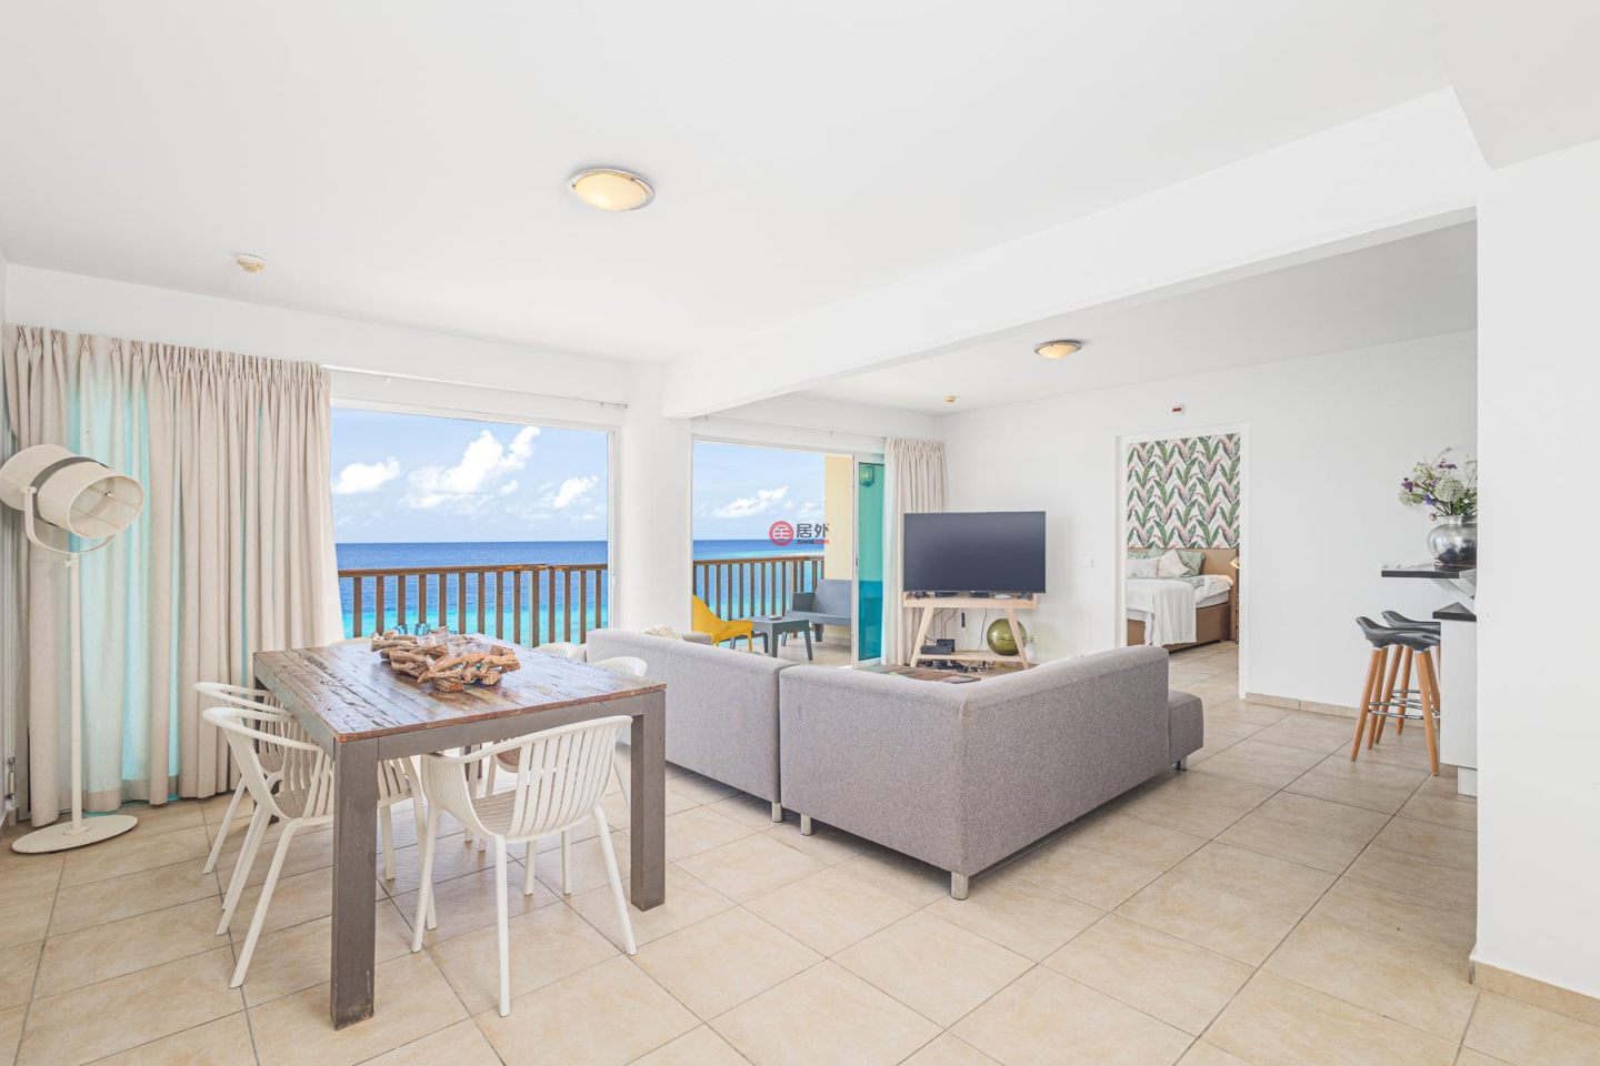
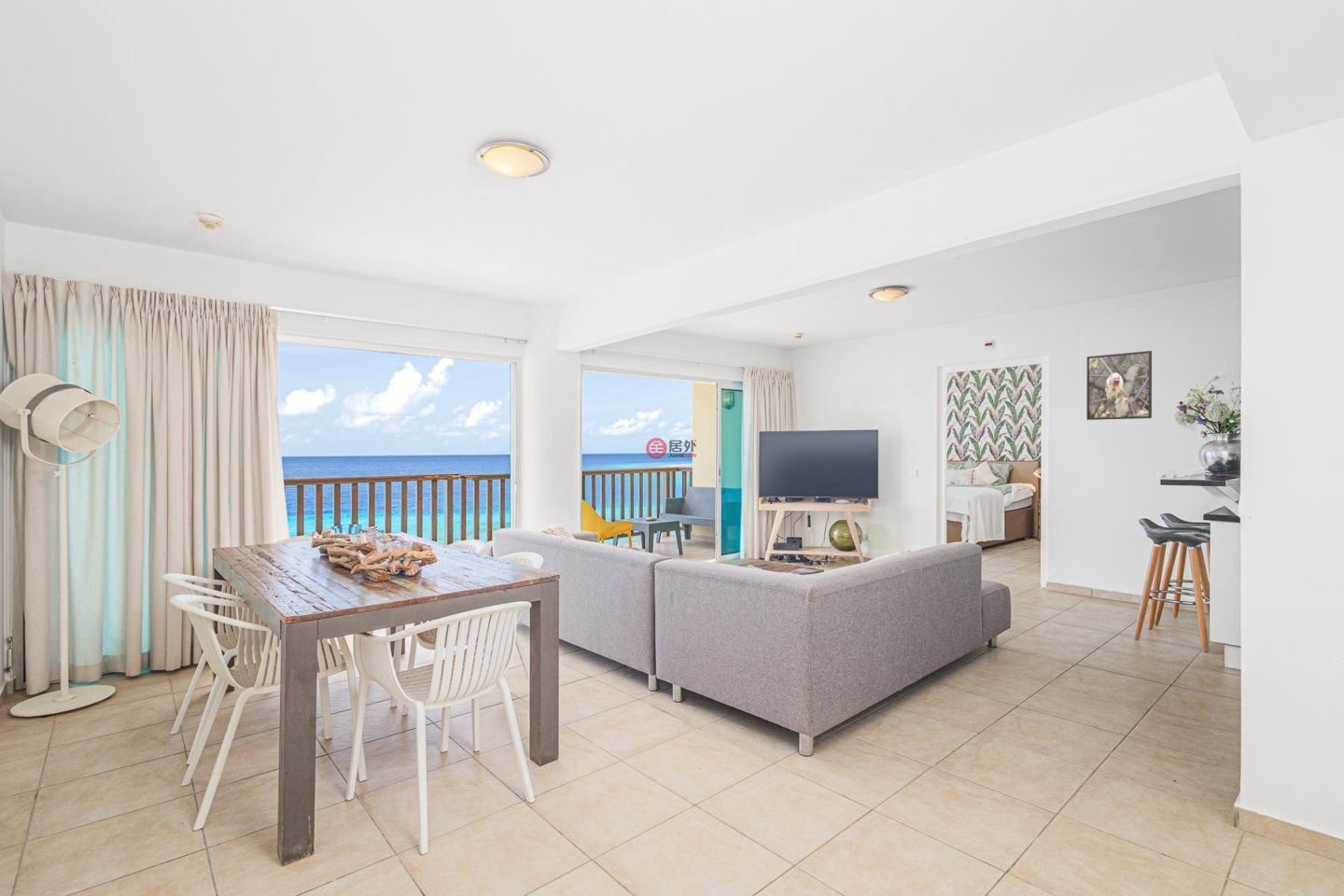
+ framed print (1118, 386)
